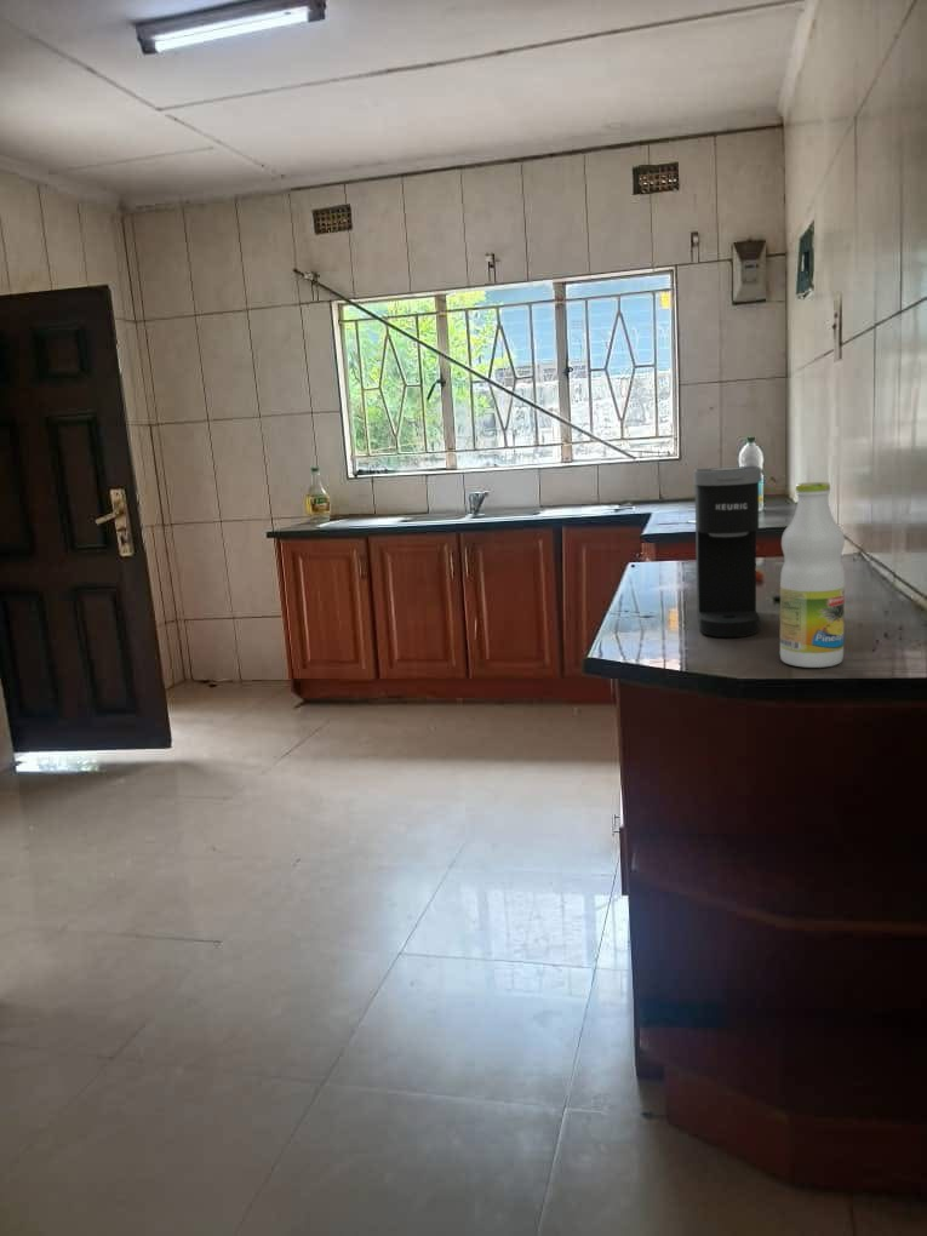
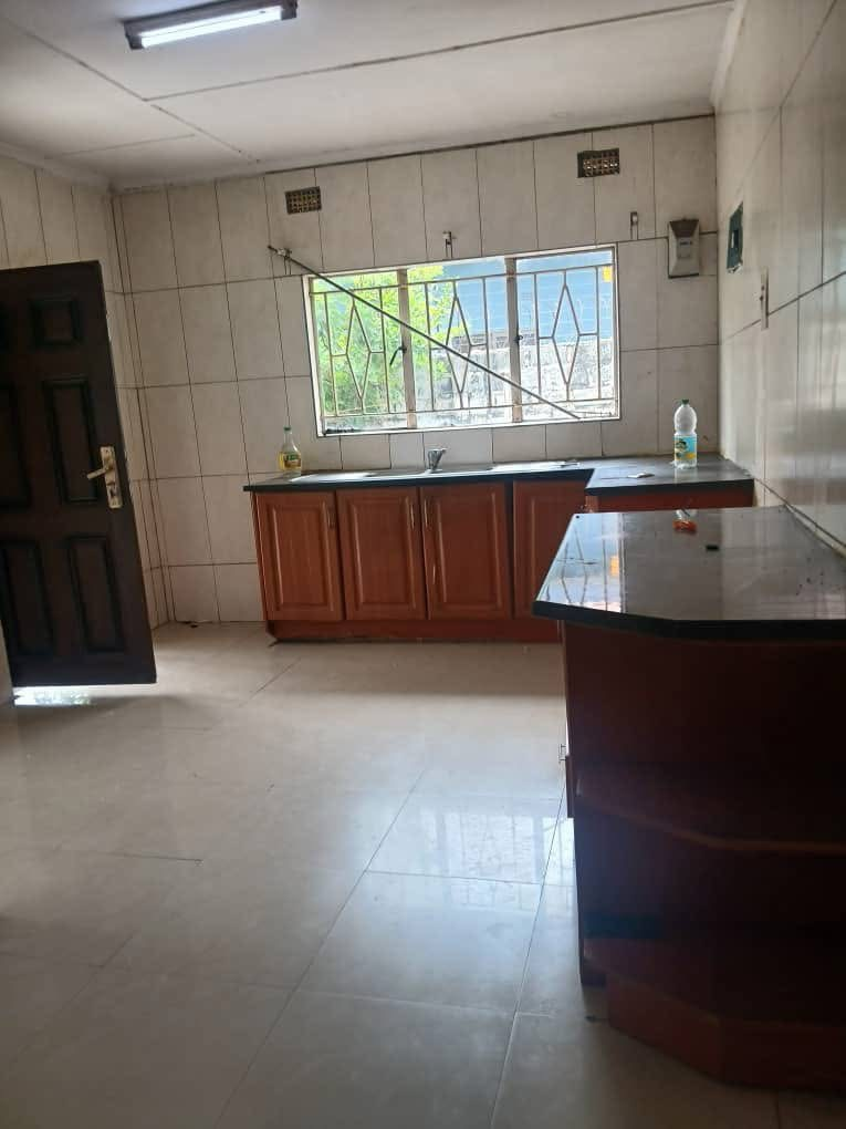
- coffee maker (725, 545)
- bottle (812, 573)
